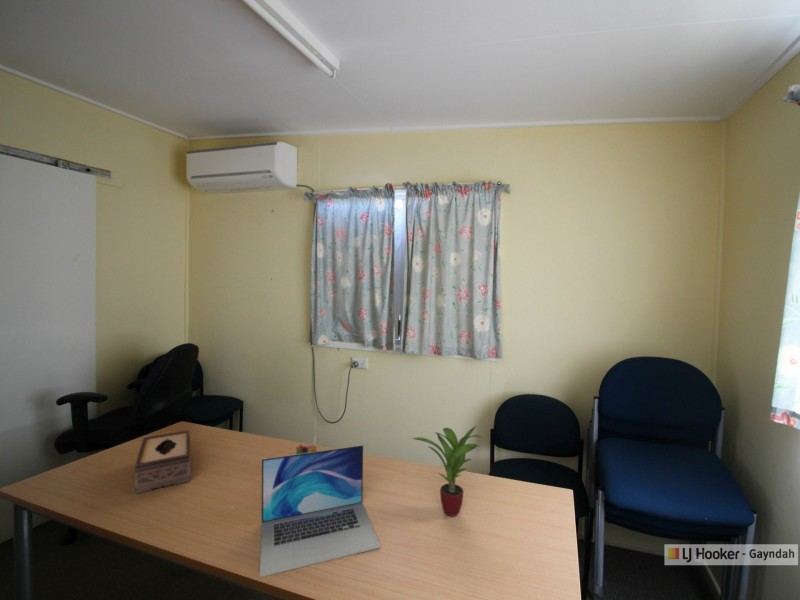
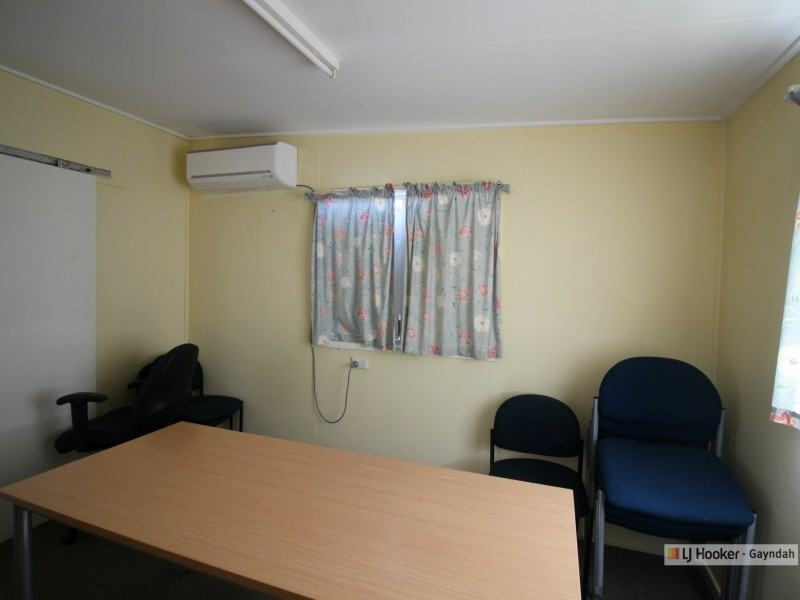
- laptop (318, 501)
- potted plant (446, 471)
- pen holder (306, 452)
- tissue box (165, 458)
